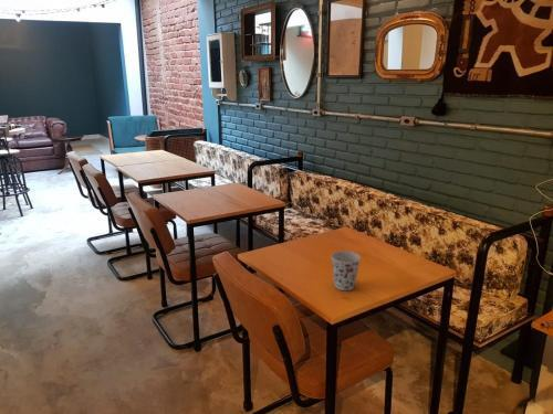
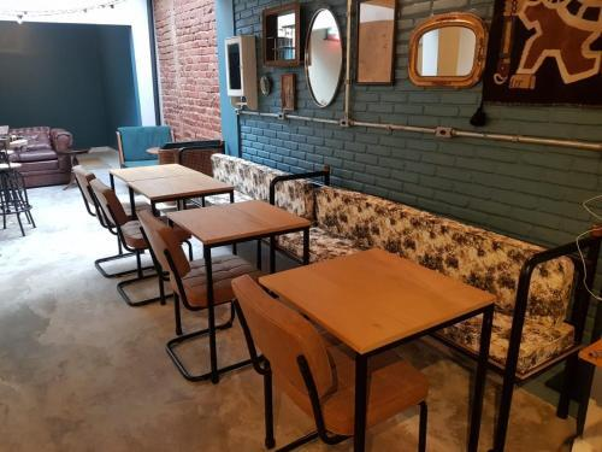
- cup (345, 270)
